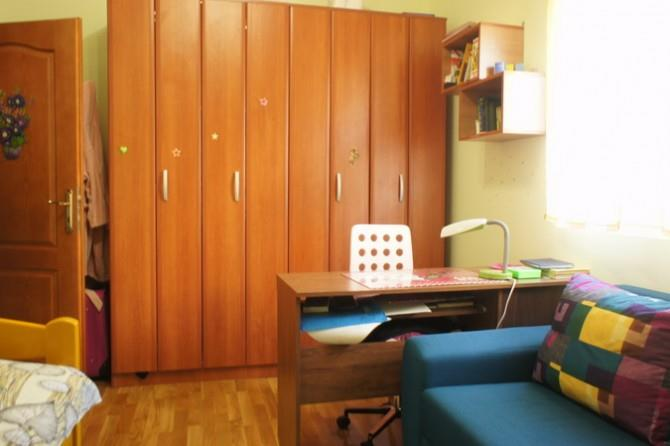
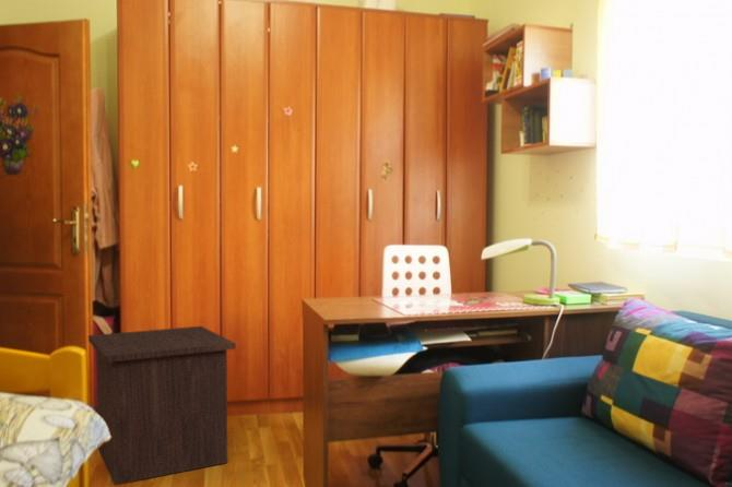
+ nightstand (162, 396)
